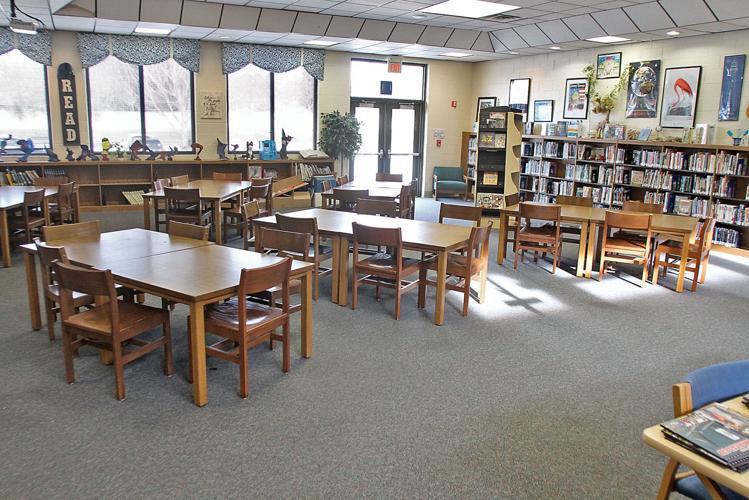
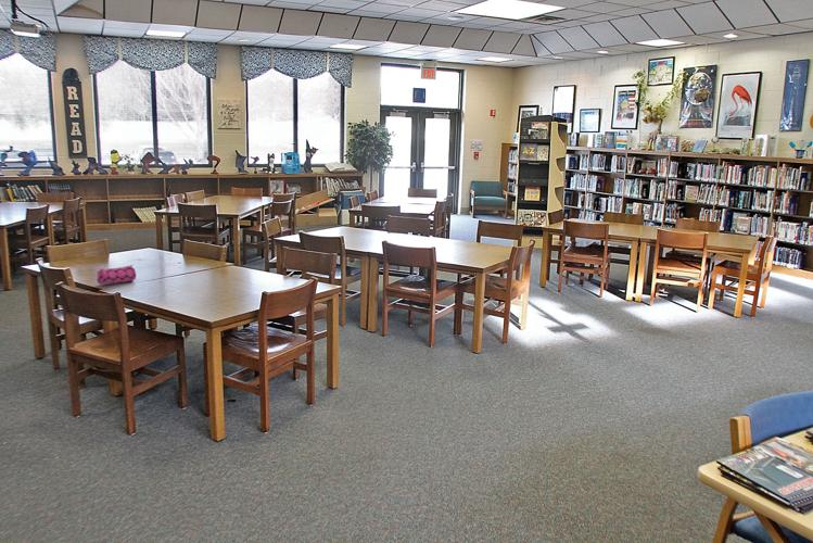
+ pencil case (116, 274)
